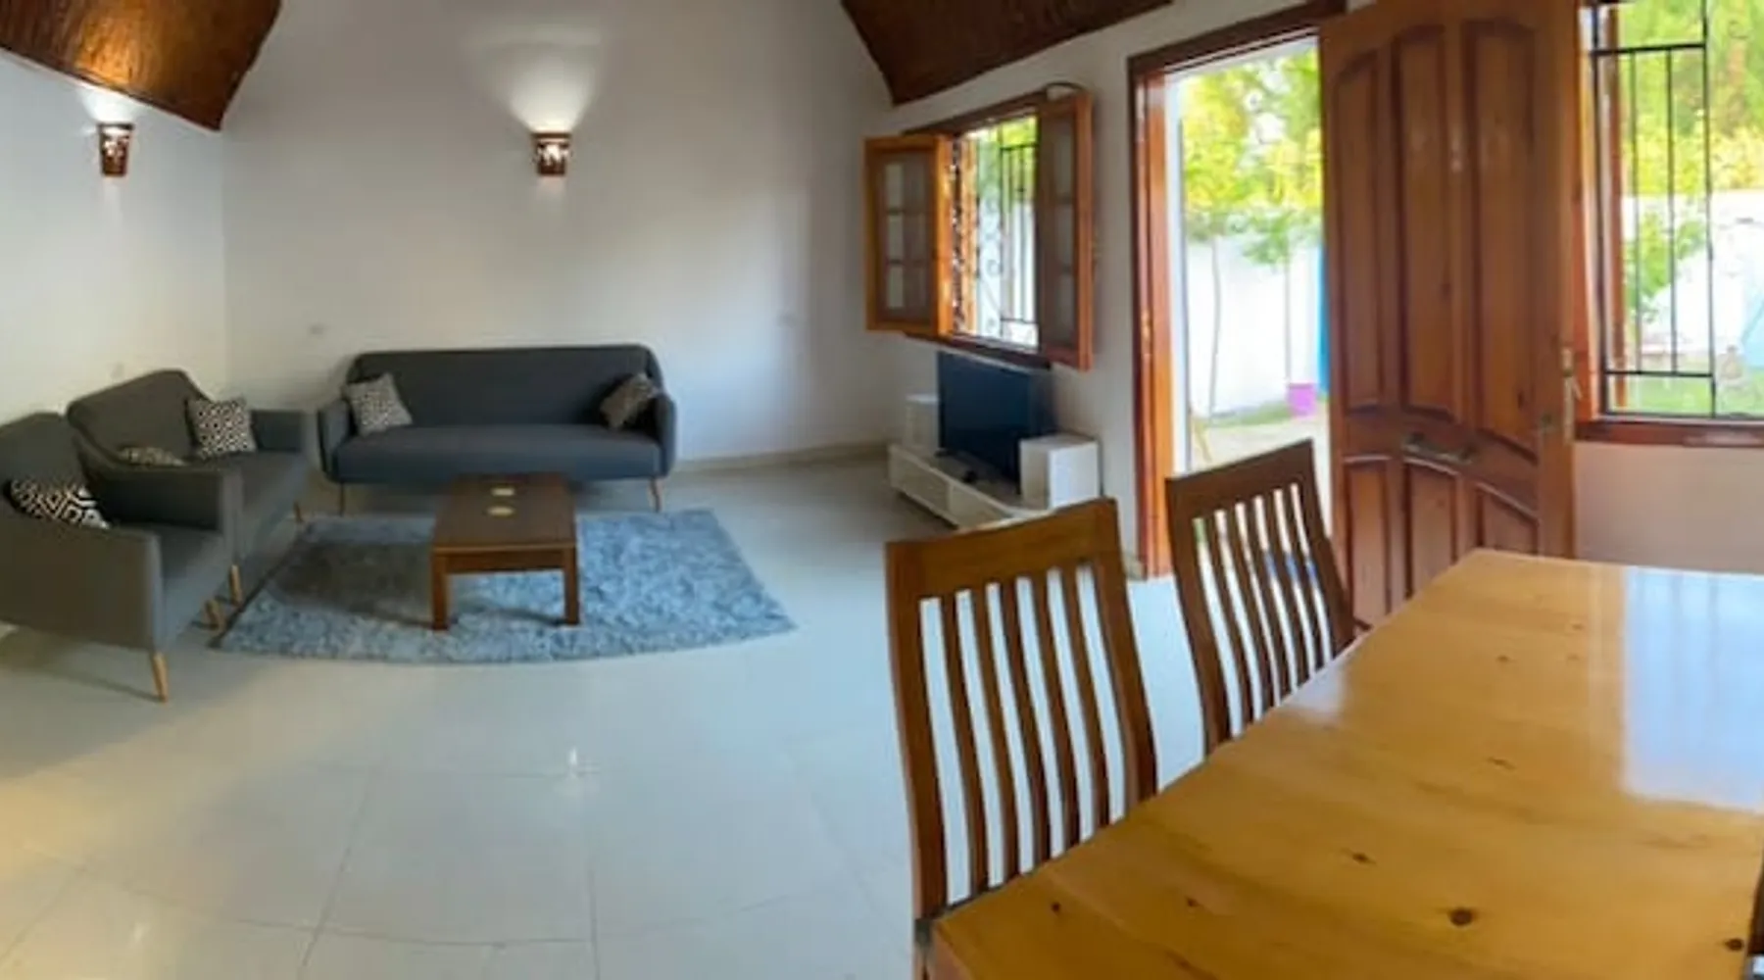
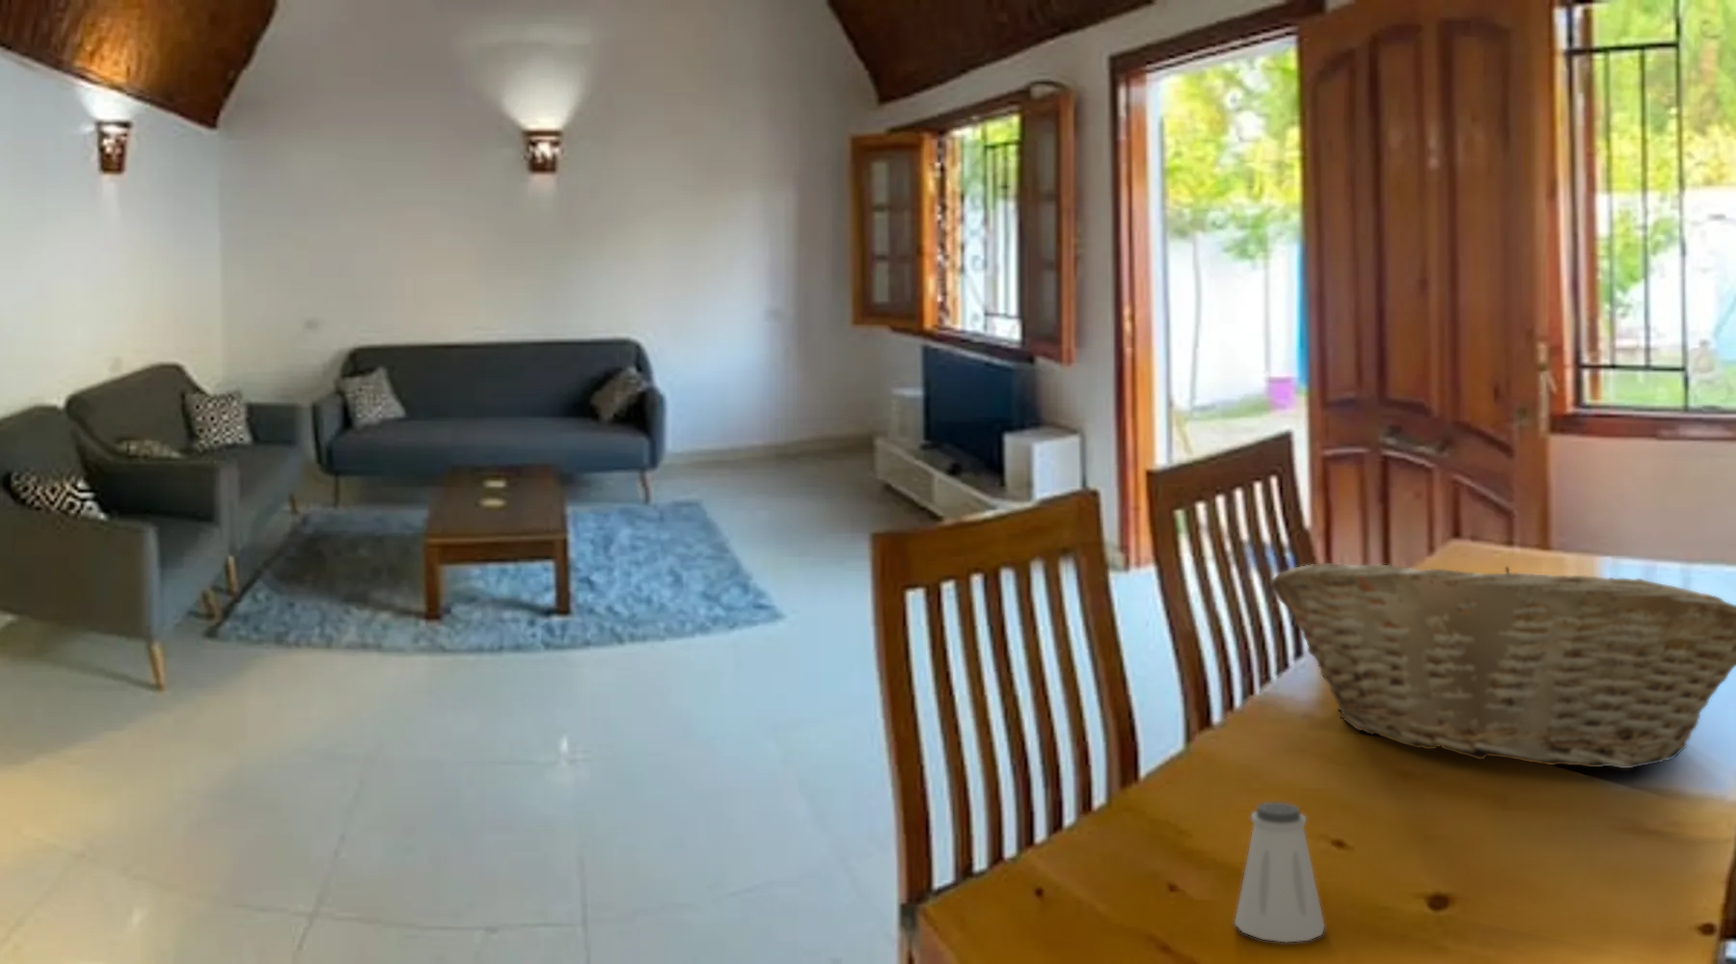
+ saltshaker (1279, 867)
+ fruit basket (1497, 643)
